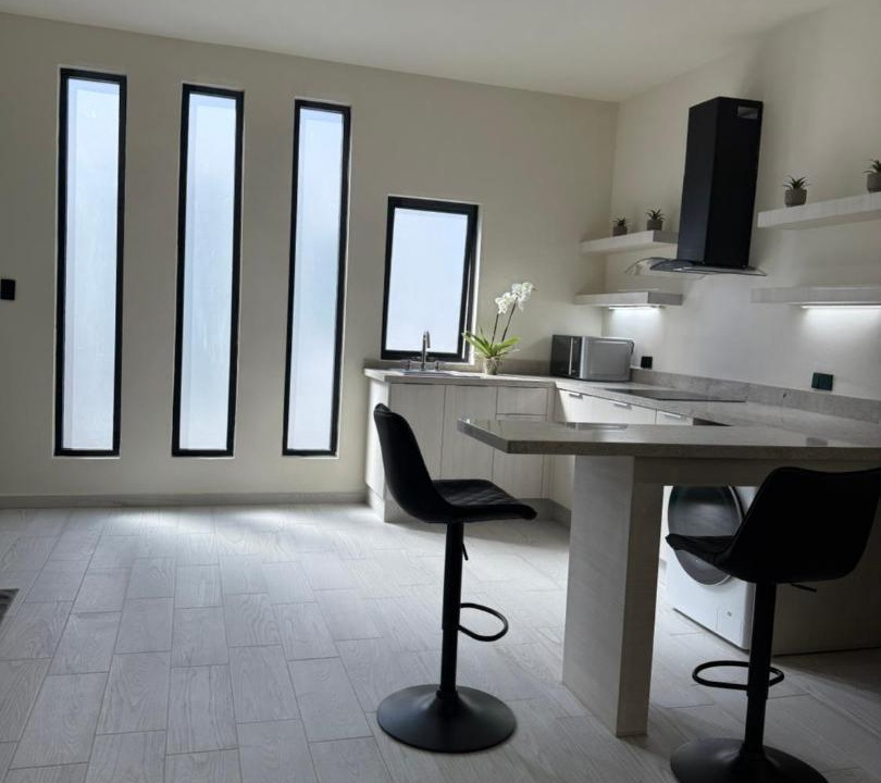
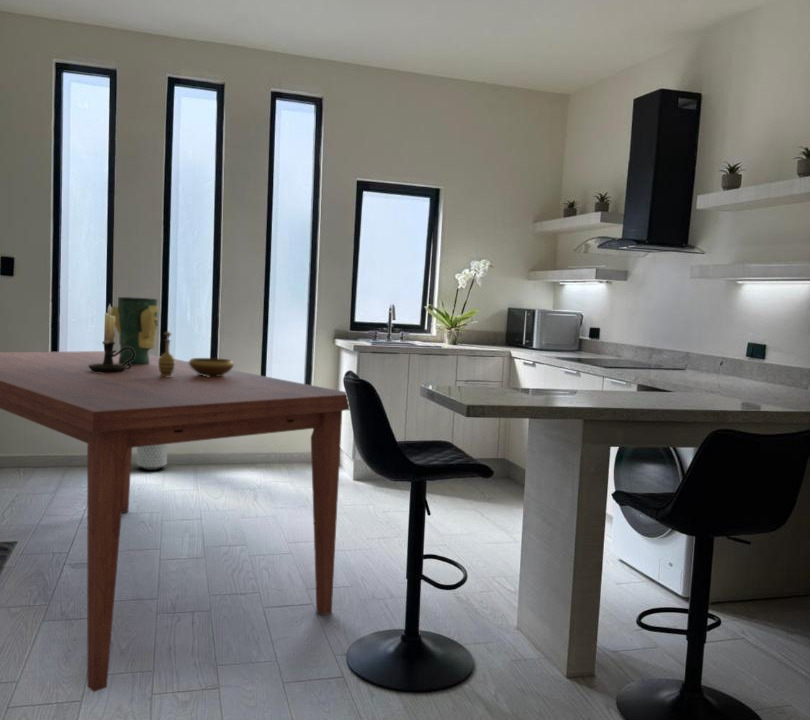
+ dining table (116, 474)
+ vase (139, 330)
+ candle holder (114, 336)
+ planter (152, 455)
+ decorative bowl (196, 358)
